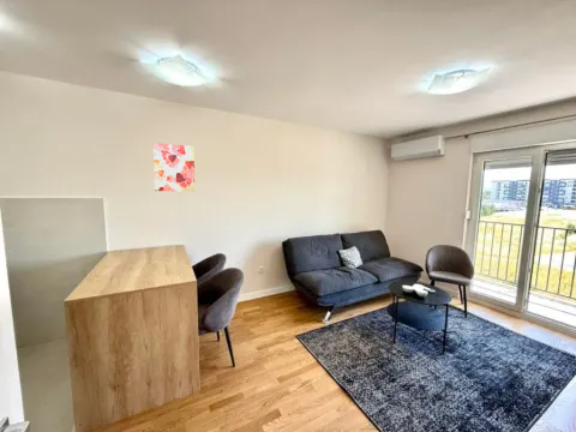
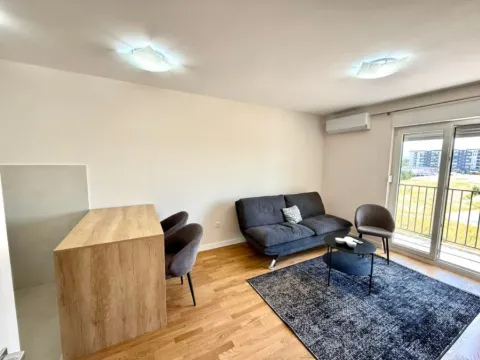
- wall art (174, 168)
